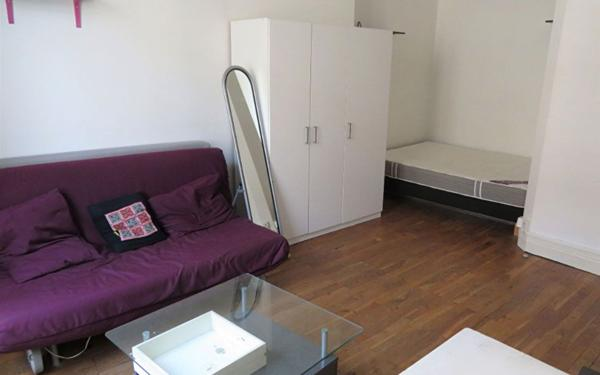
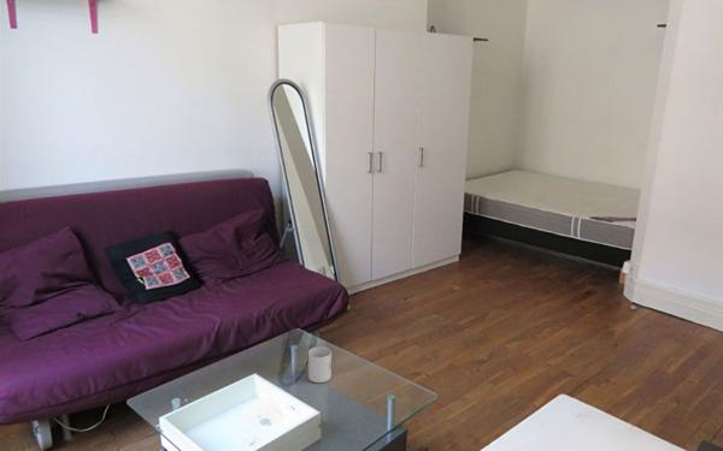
+ mug (321, 361)
